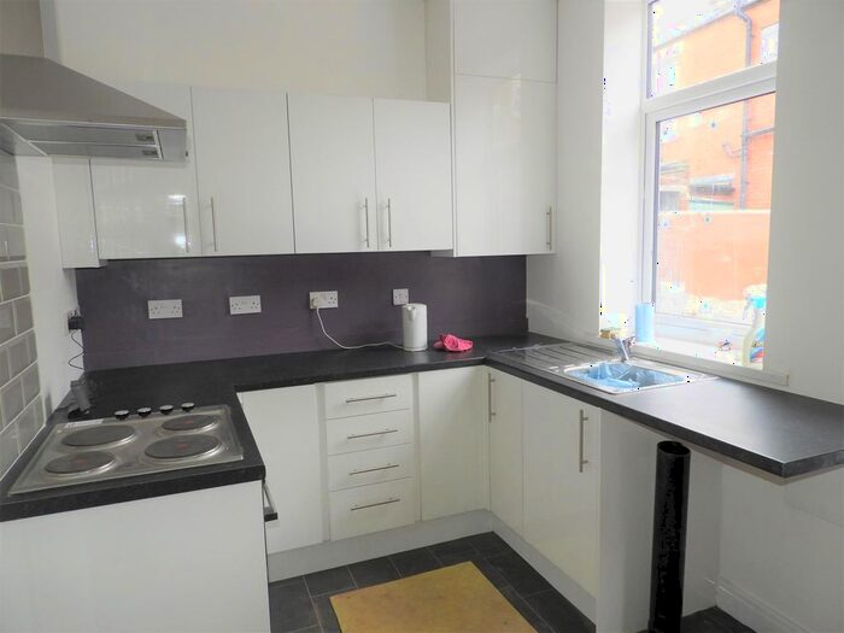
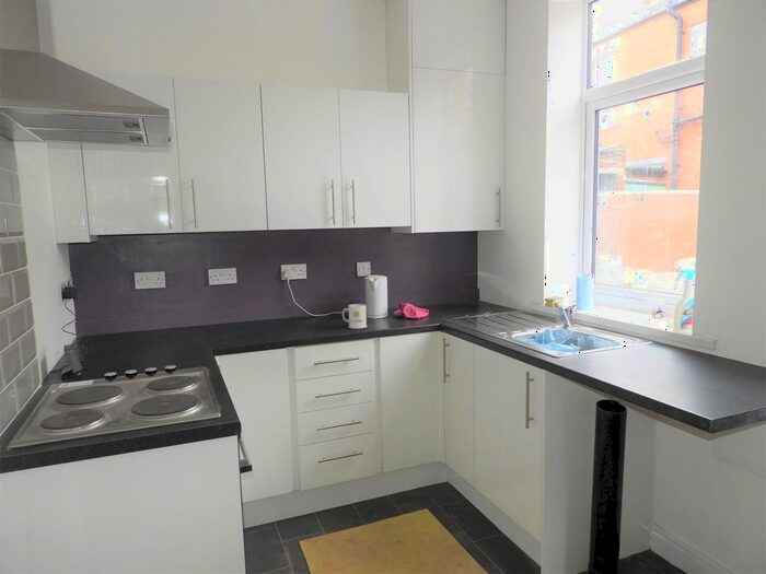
+ mug (355, 316)
